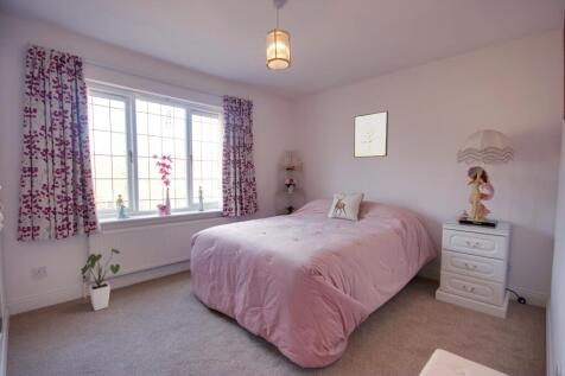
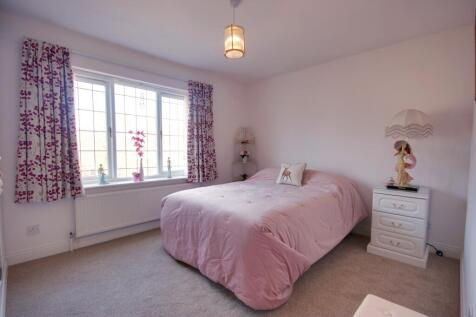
- wall art (369, 135)
- house plant (103, 278)
